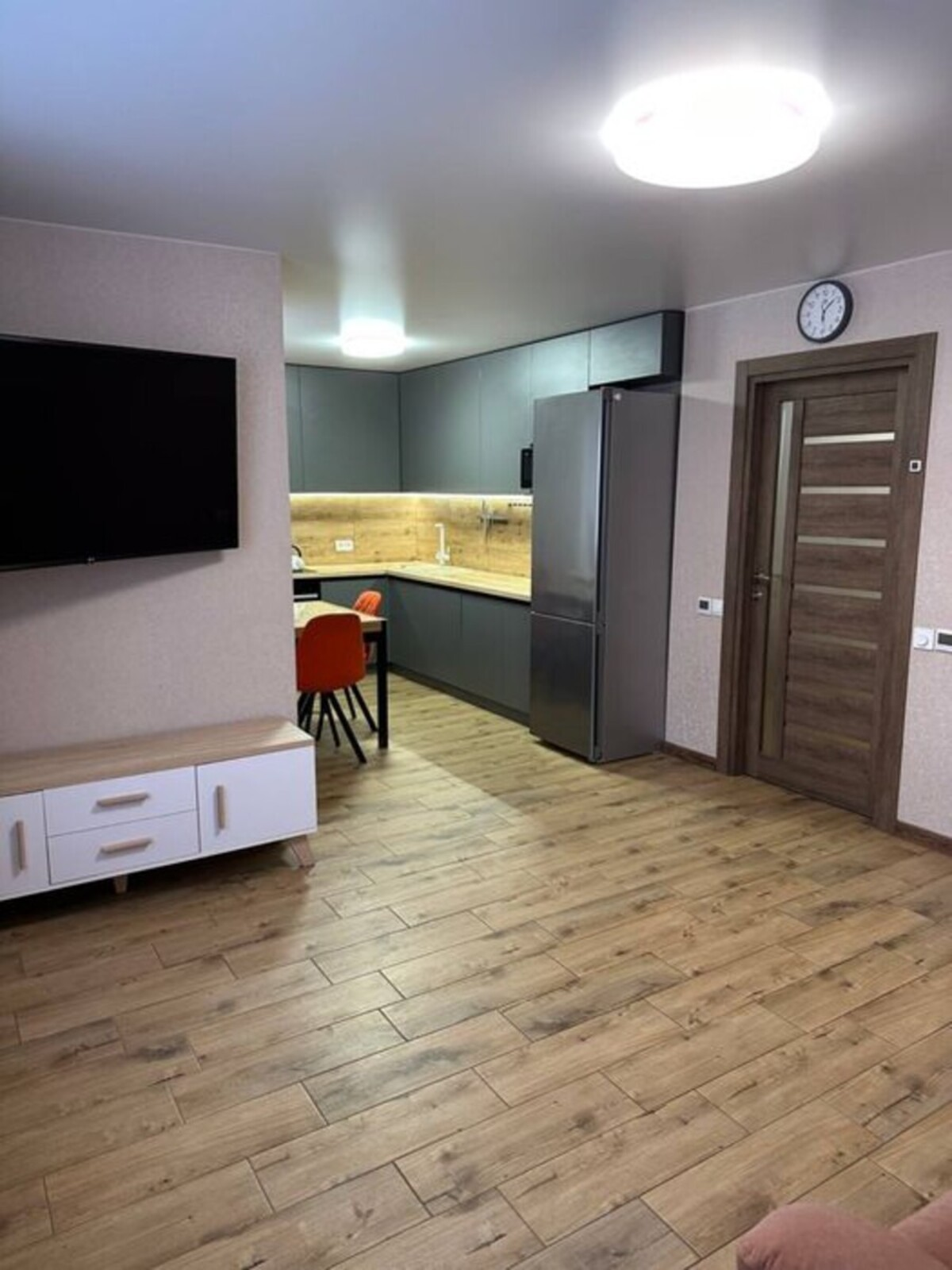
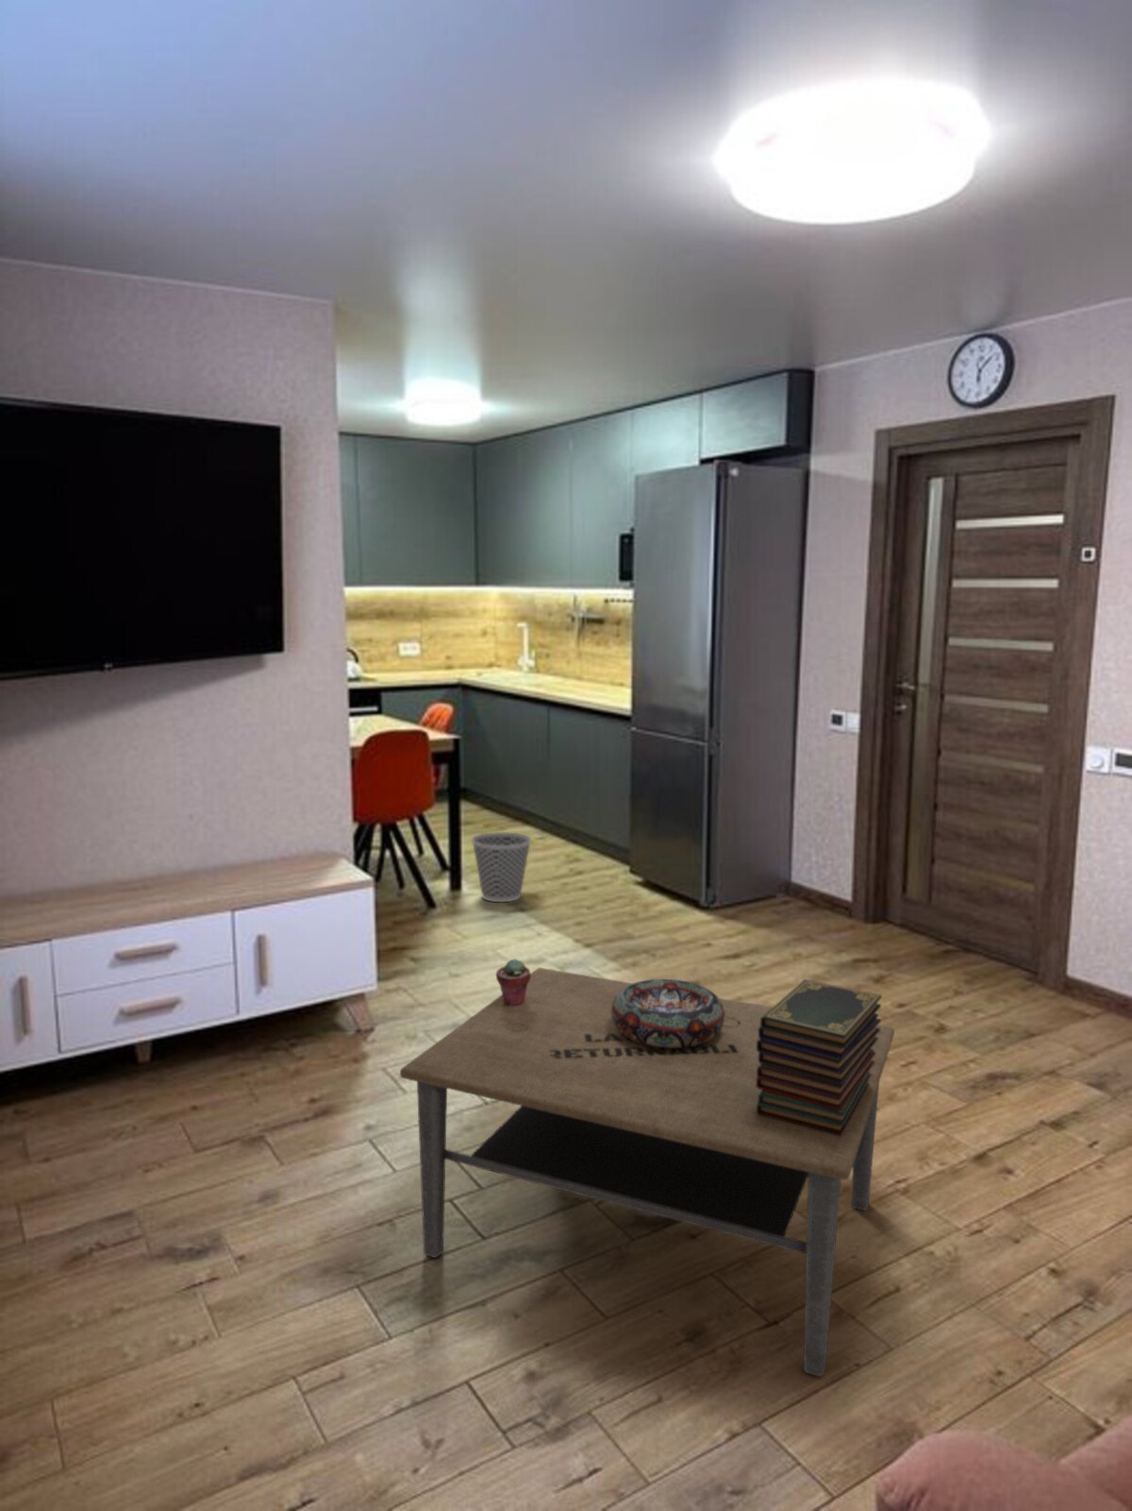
+ coffee table (658, 1139)
+ book stack (819, 1052)
+ potted succulent (514, 979)
+ decorative bowl (667, 1011)
+ wastebasket (501, 867)
